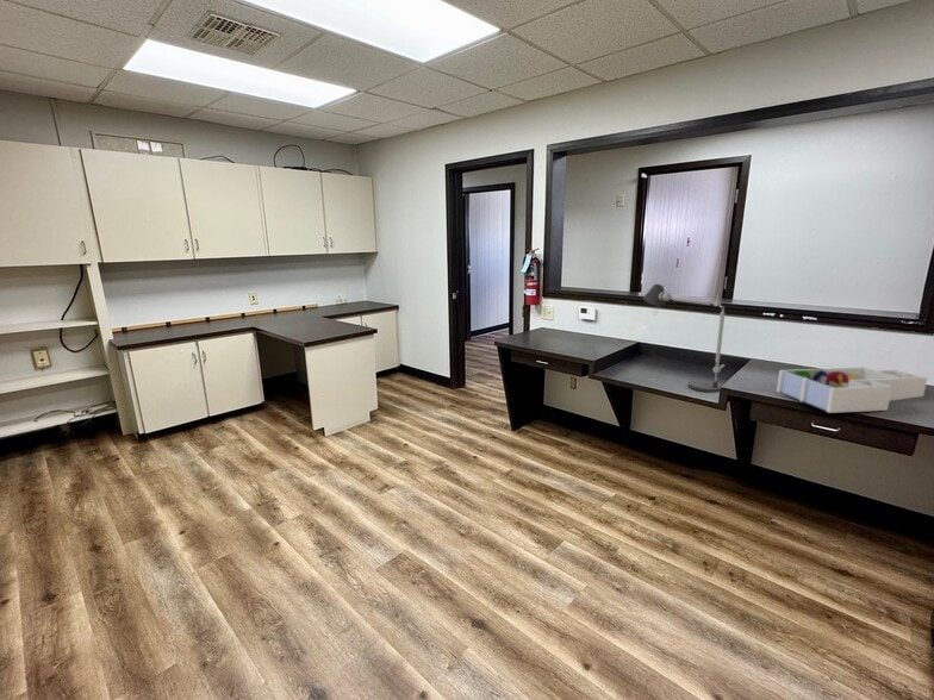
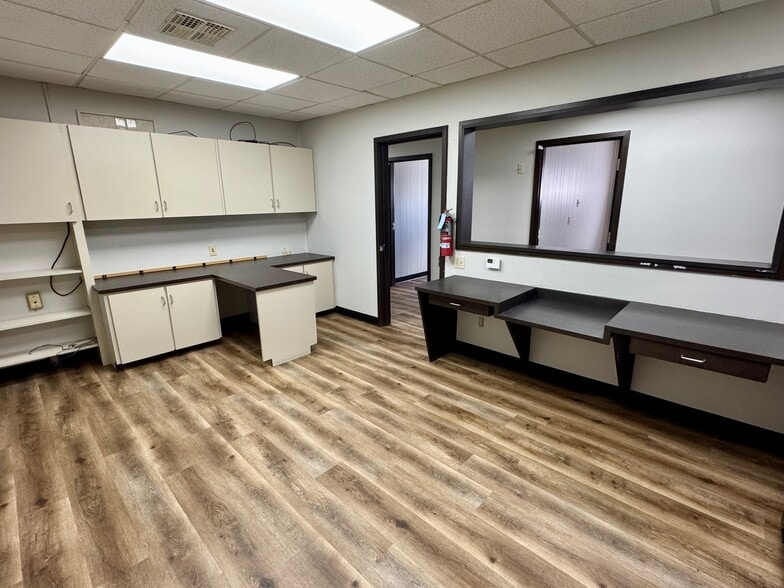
- desk lamp (656, 313)
- desk organizer (858, 387)
